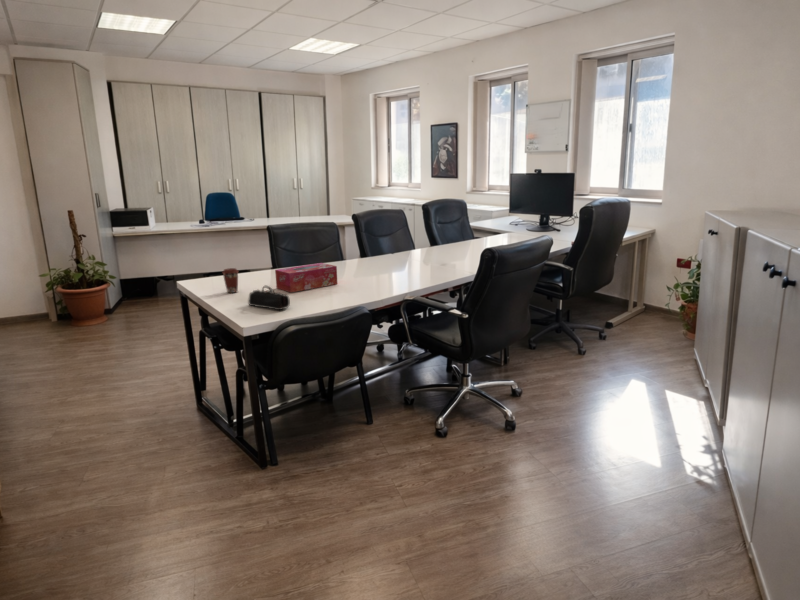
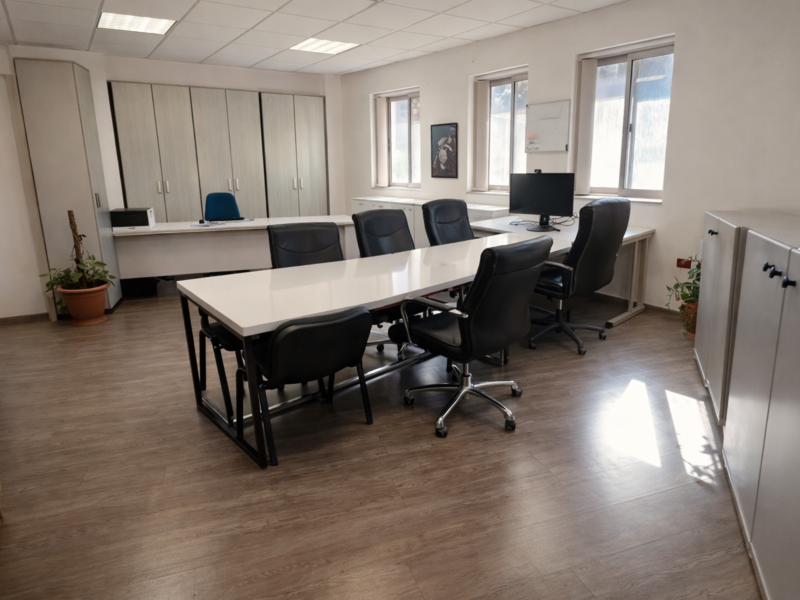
- tissue box (306, 276)
- coffee cup (231, 280)
- pencil case (268, 296)
